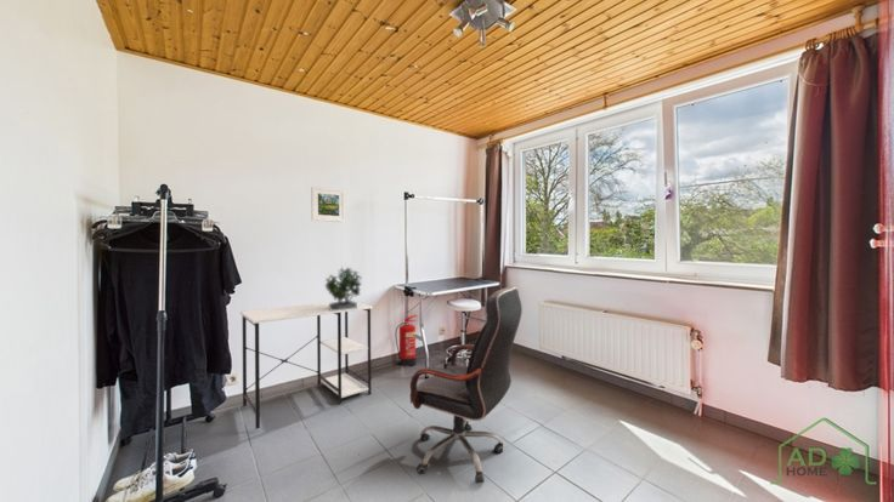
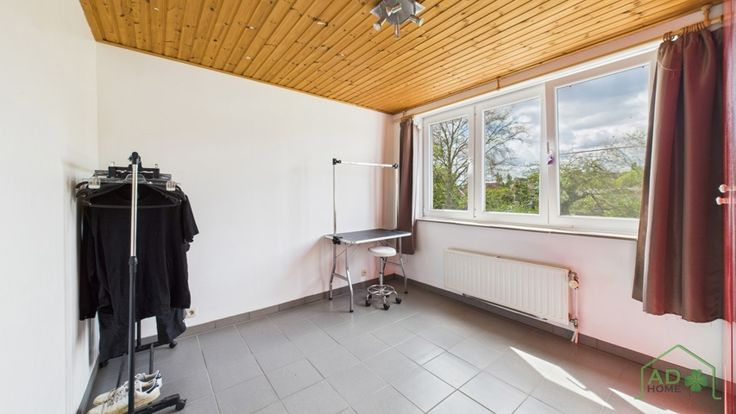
- office chair (464, 370)
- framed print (328, 205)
- desk (317, 354)
- potted plant (344, 286)
- fire extinguisher (406, 340)
